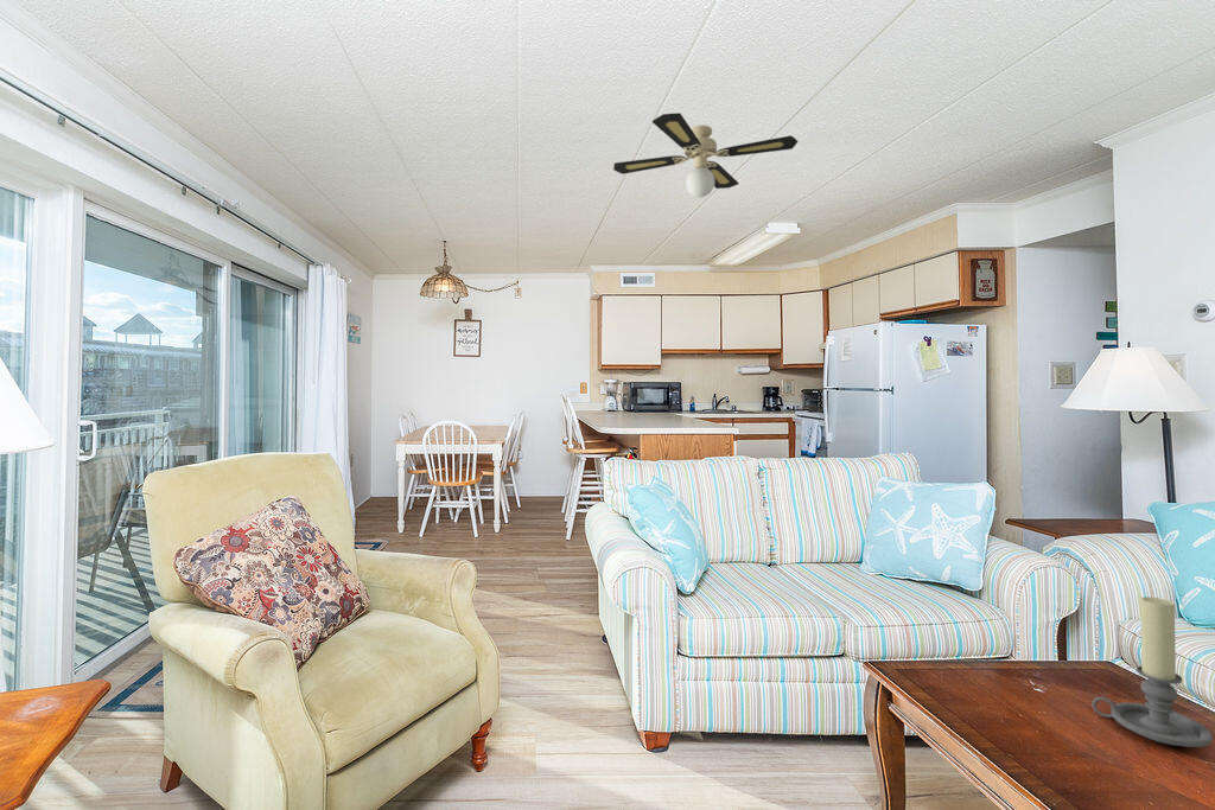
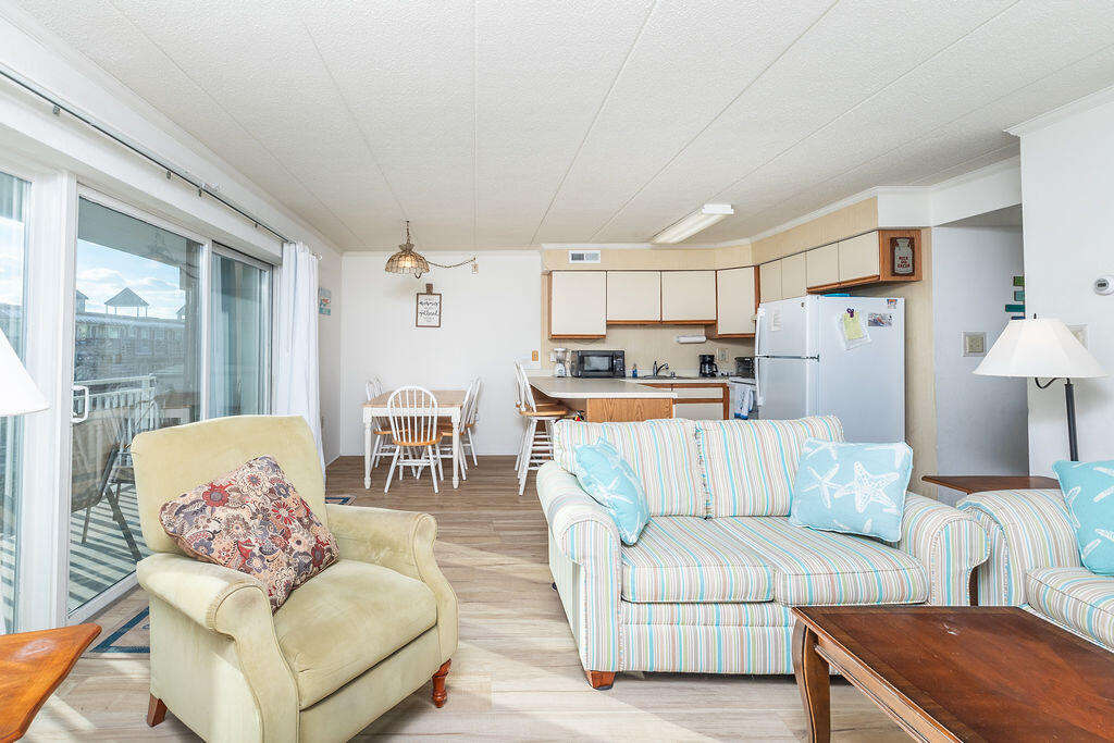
- ceiling fan (700, 162)
- candle holder (1147, 662)
